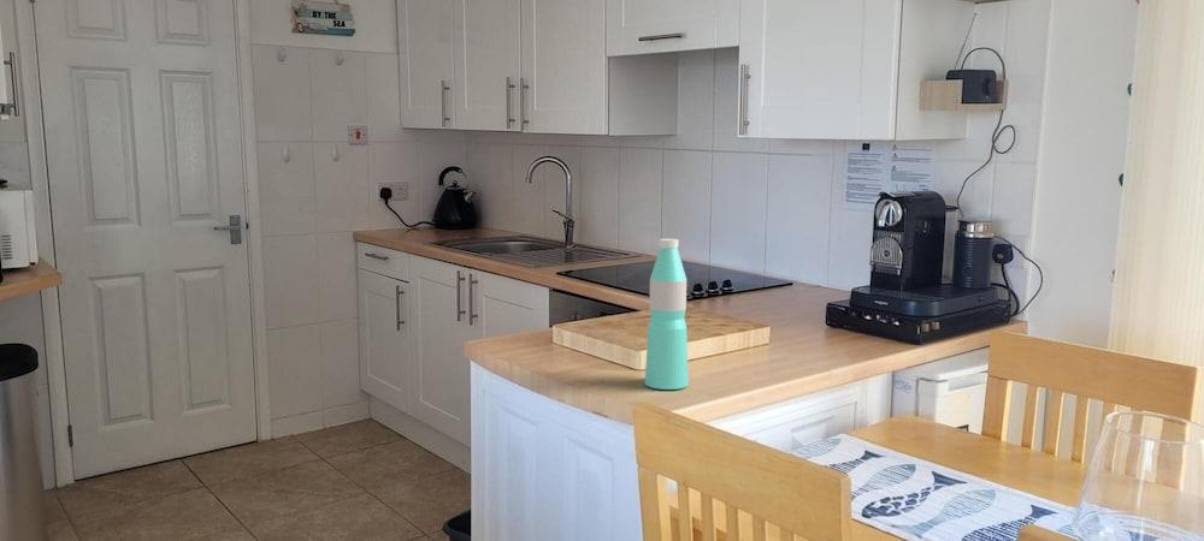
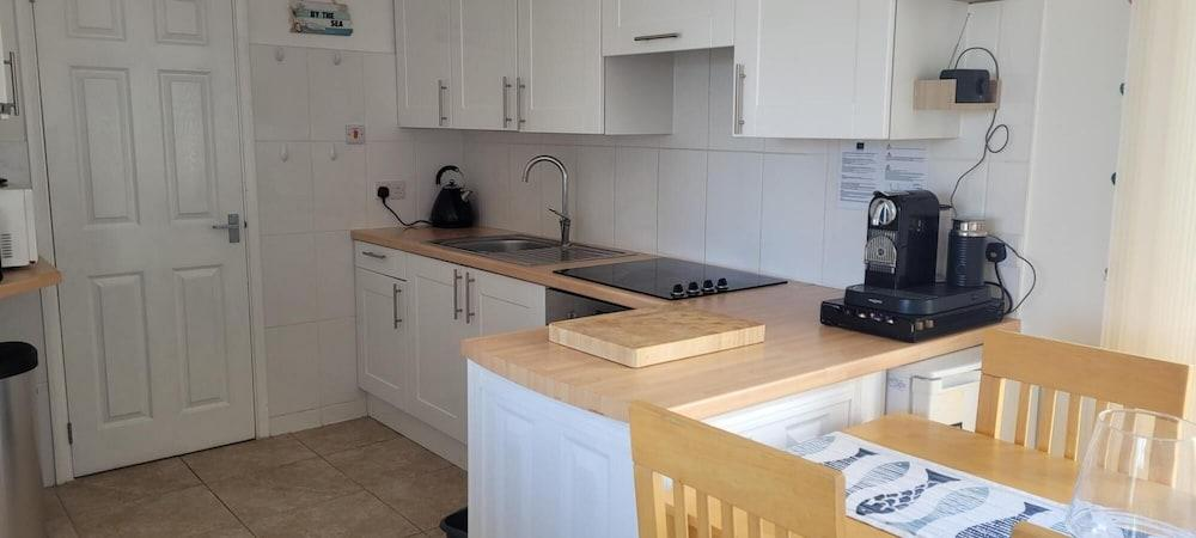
- water bottle (667, 311)
